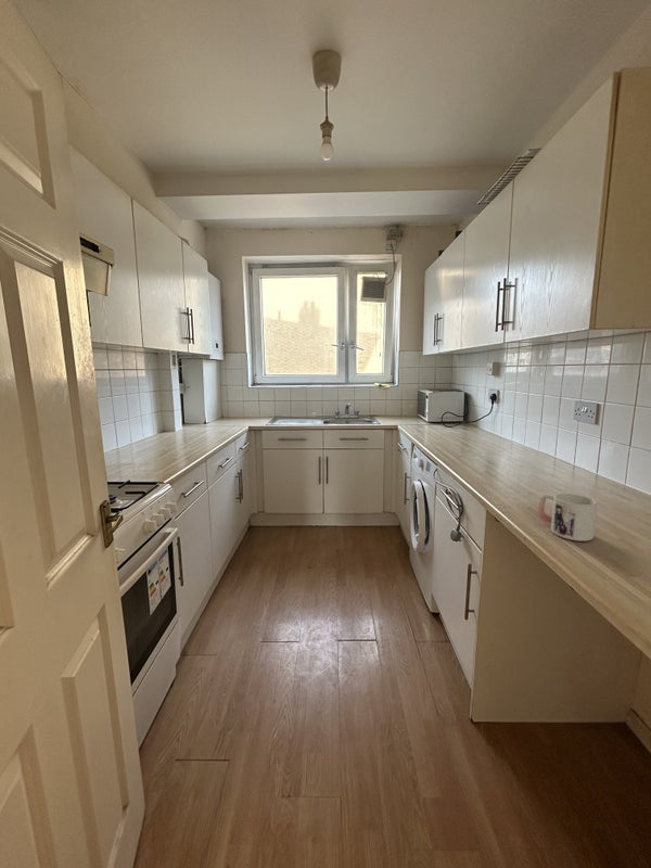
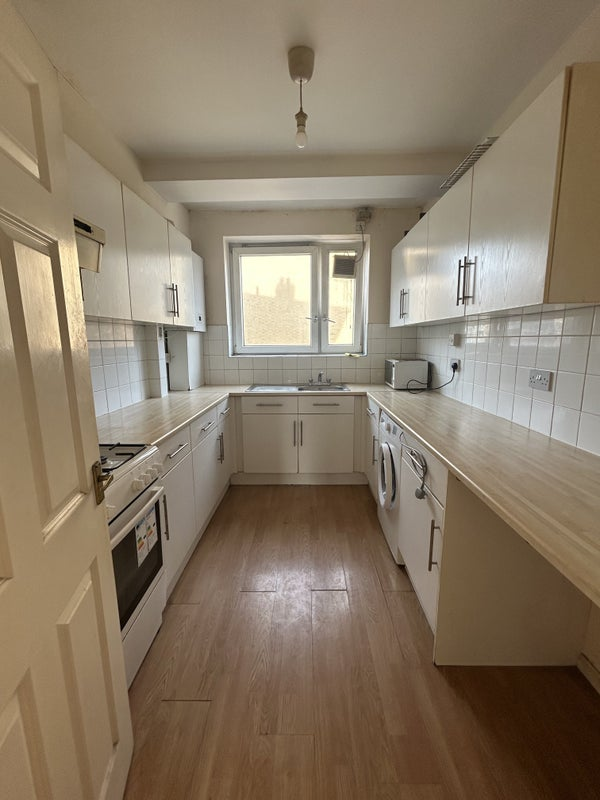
- mug (565, 513)
